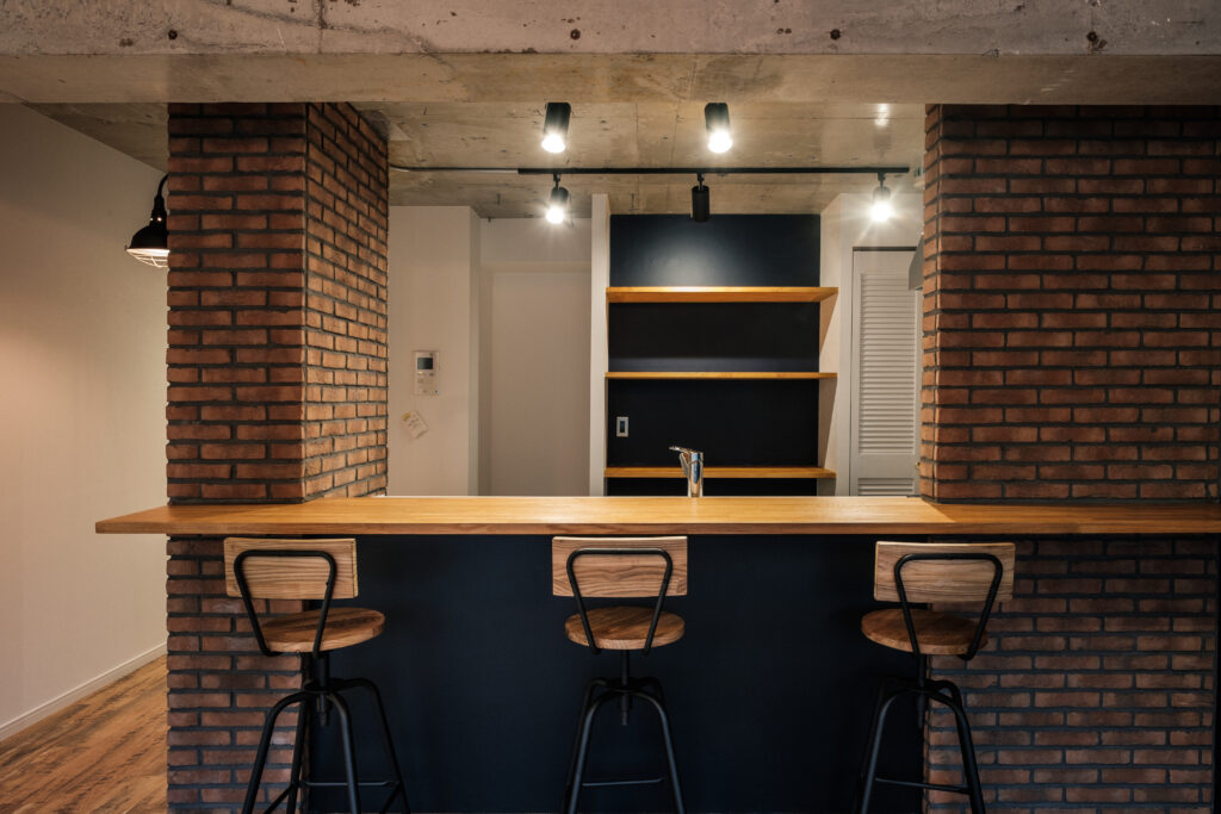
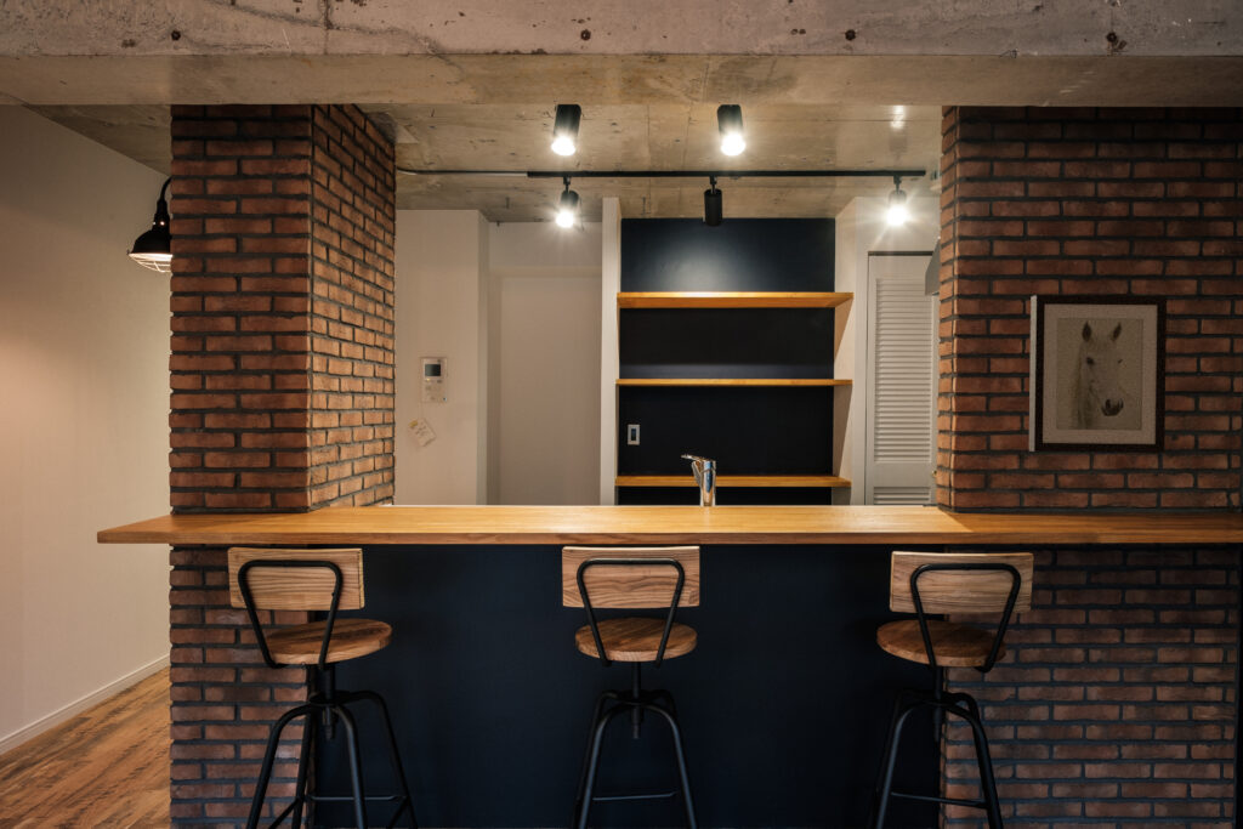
+ wall art (1096, 374)
